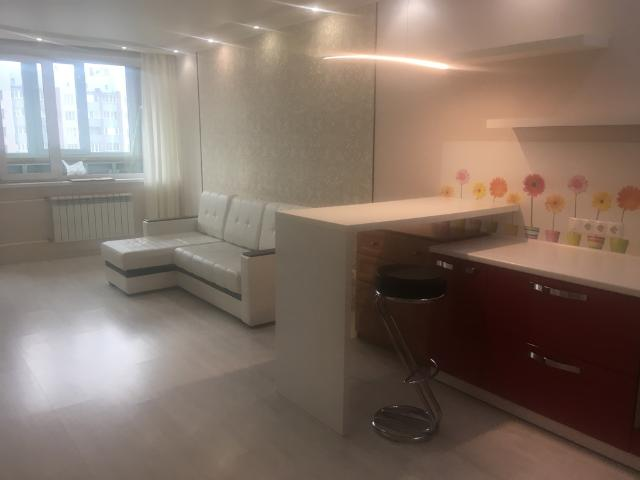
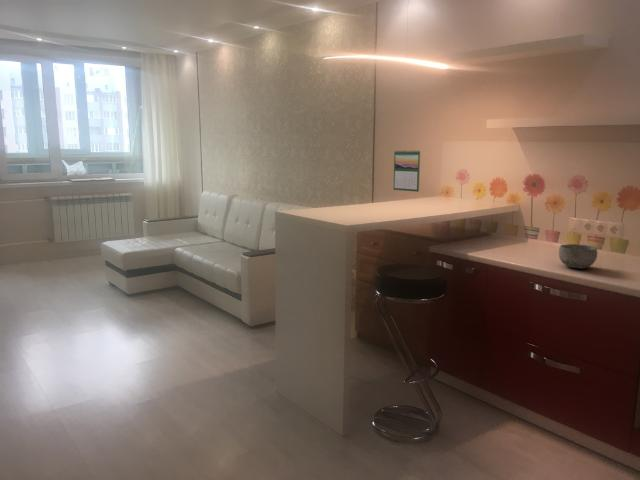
+ bowl (577, 256)
+ calendar (406, 170)
